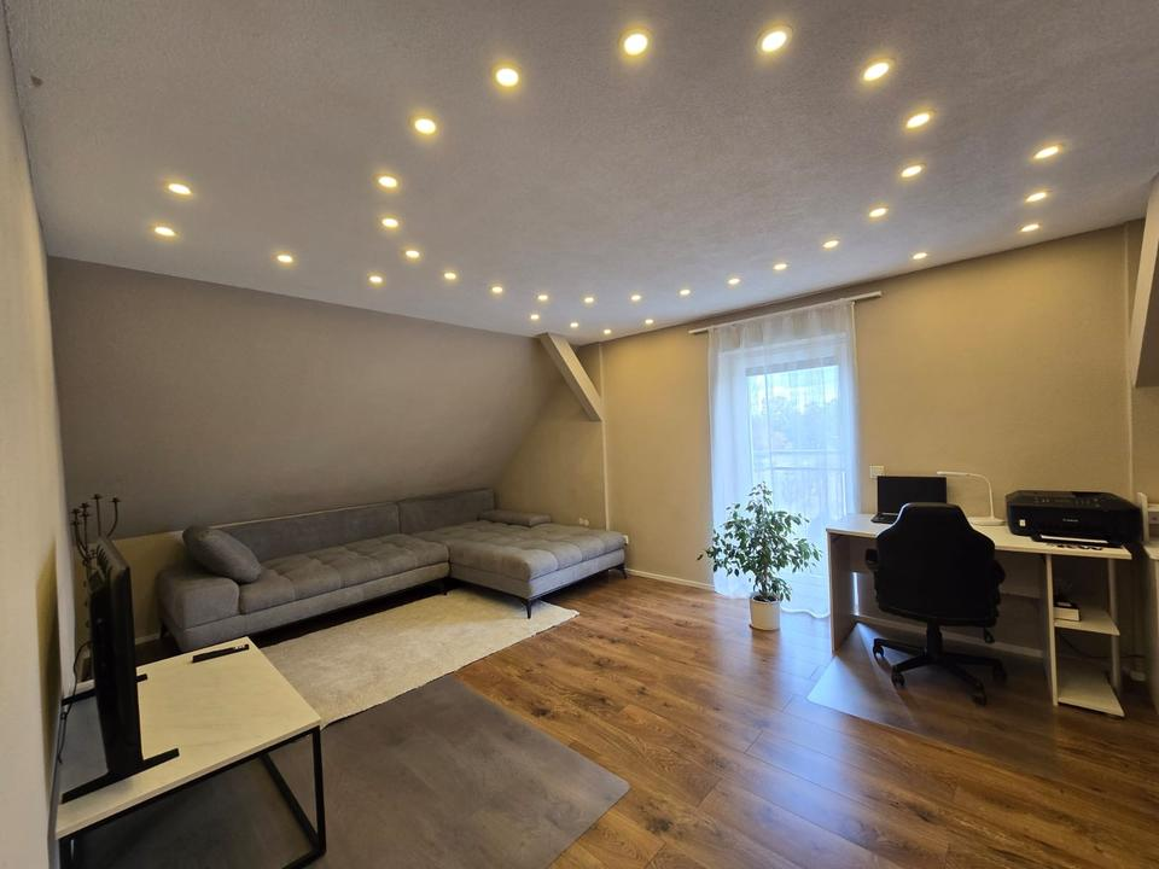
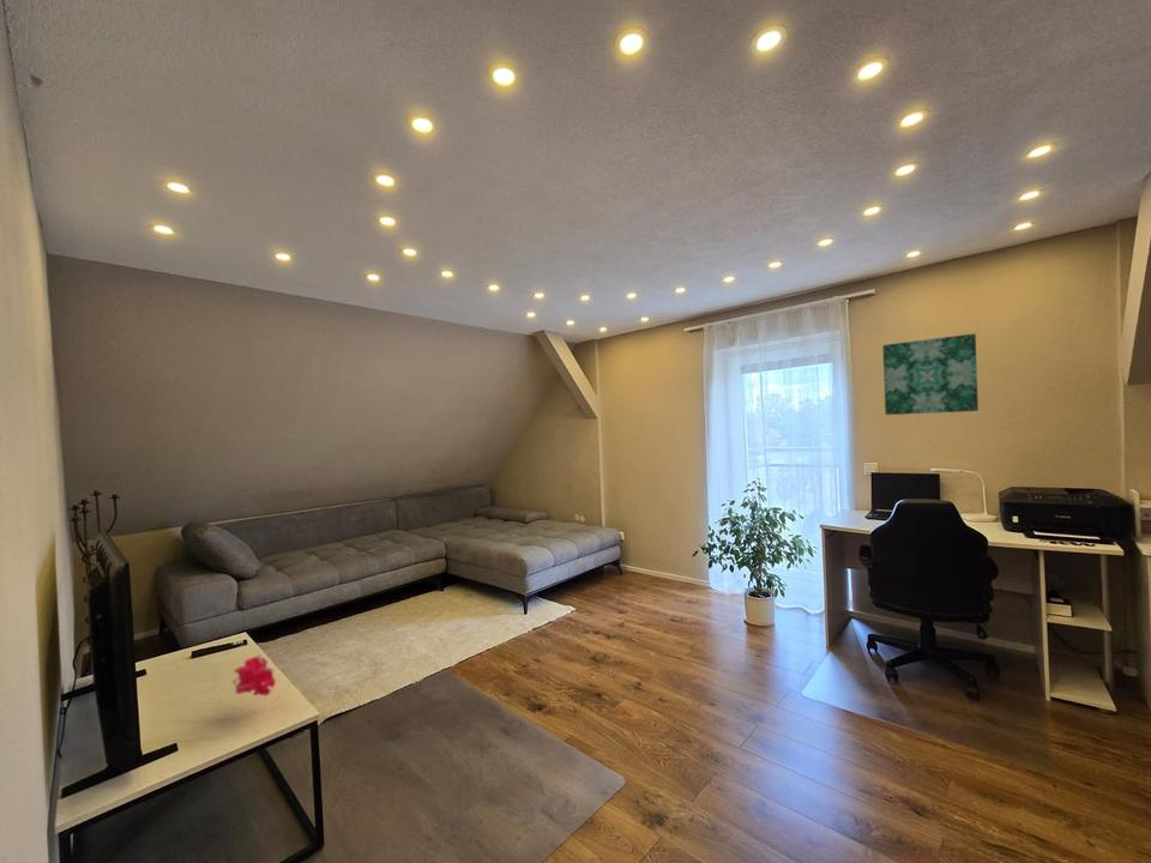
+ wall art (928, 376)
+ flower (253, 678)
